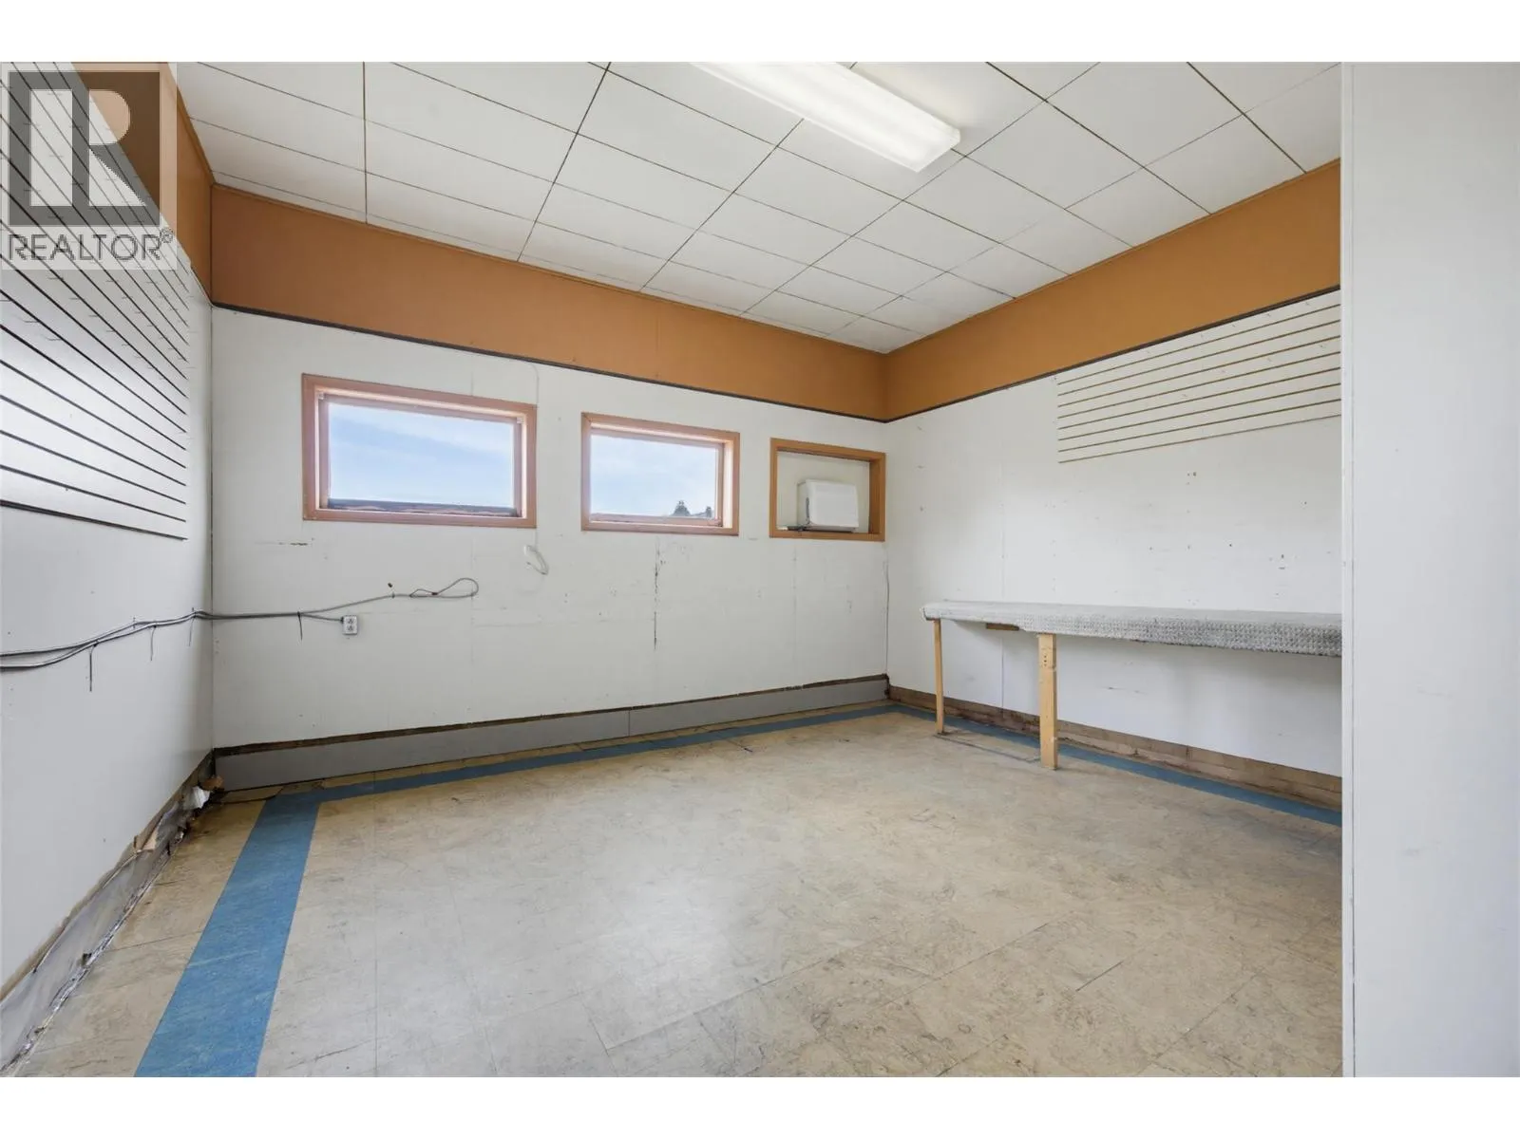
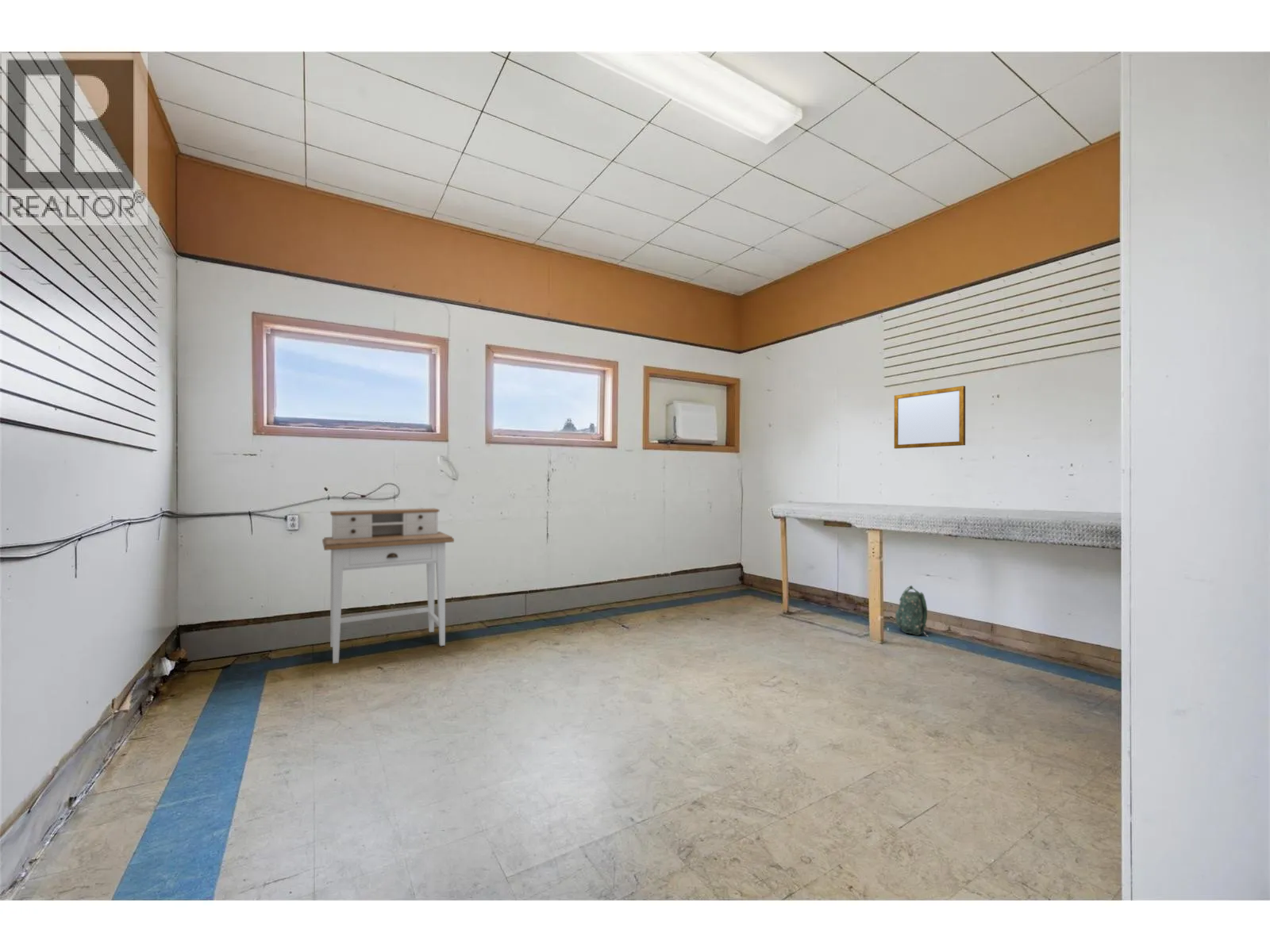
+ desk (388, 566)
+ backpack (904, 608)
+ writing board (927, 419)
